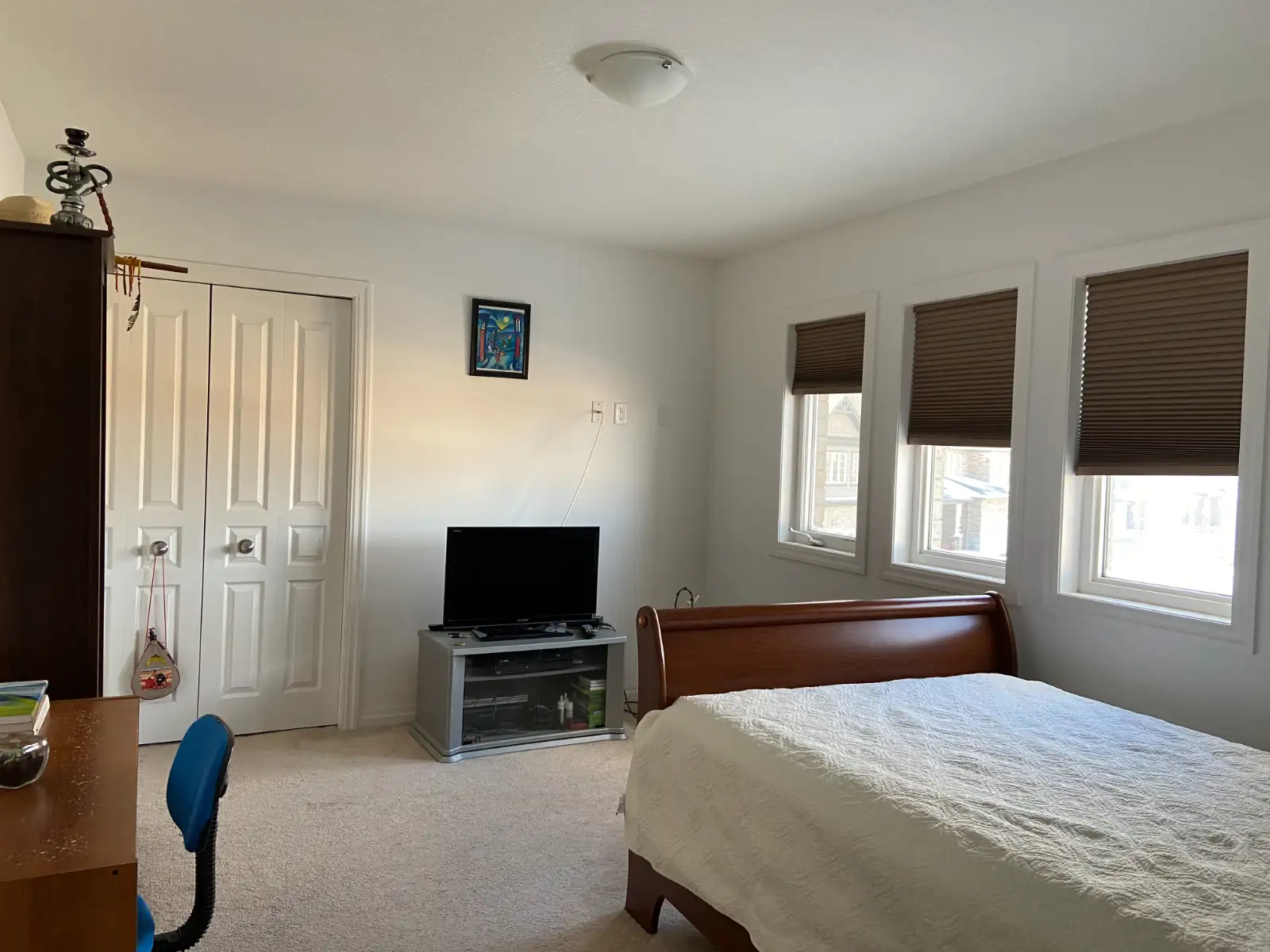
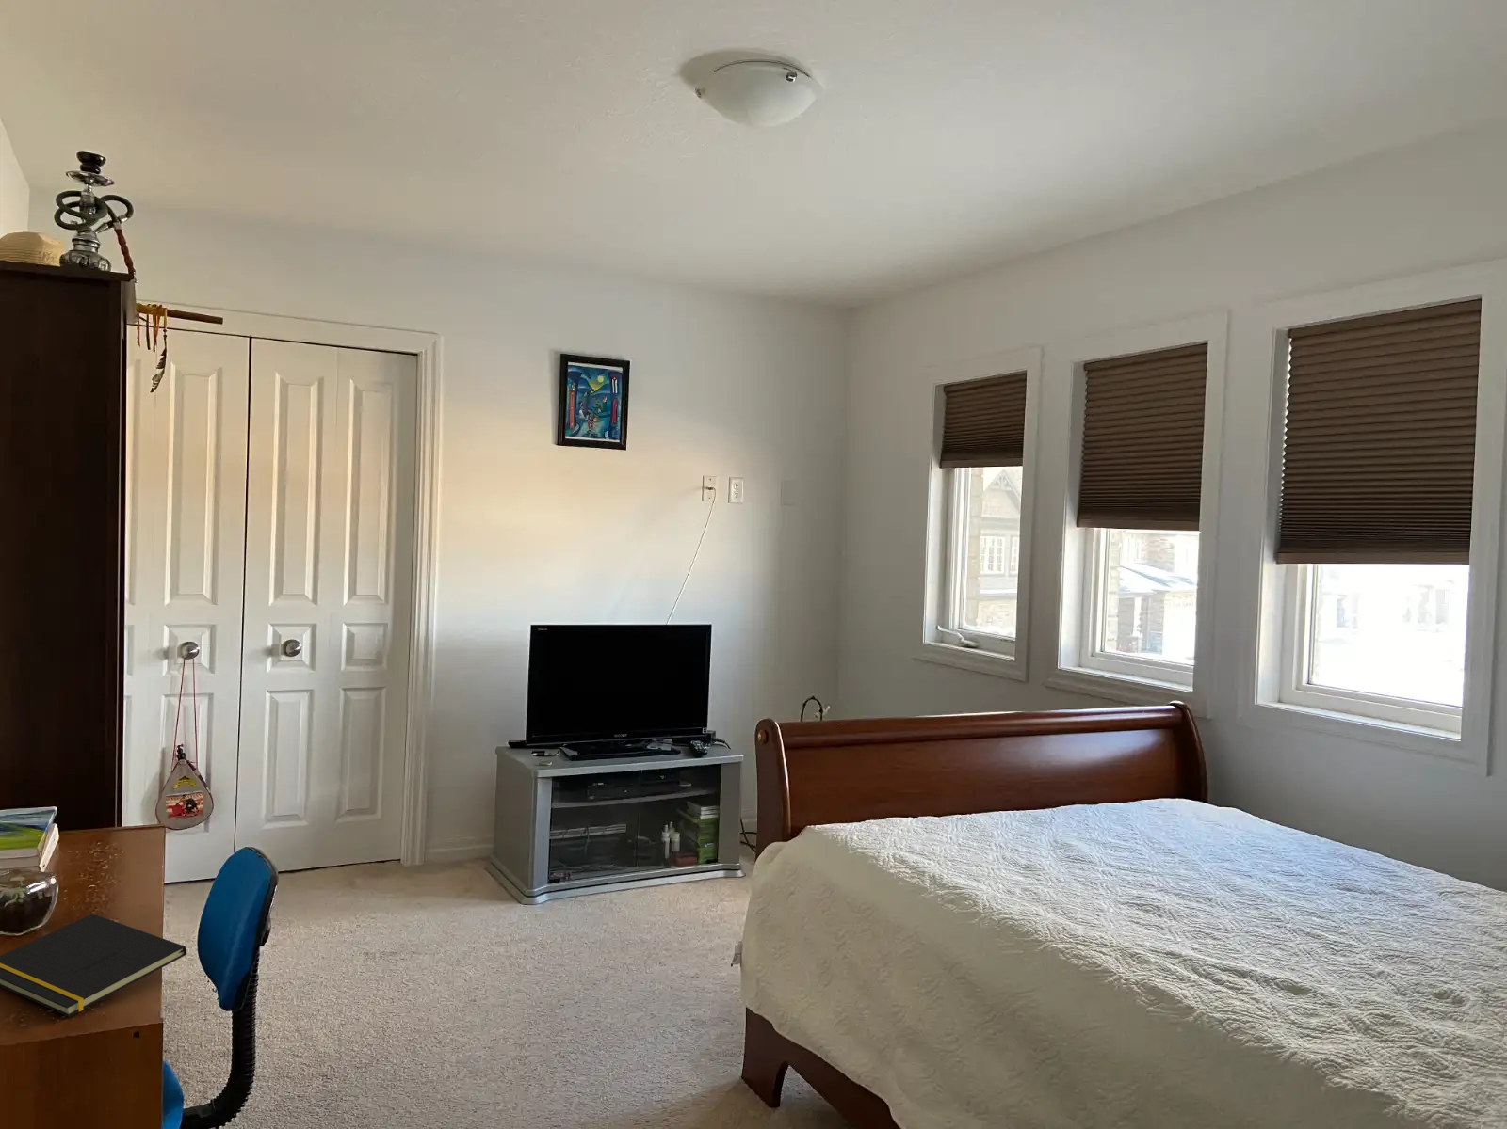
+ notepad (82, 961)
